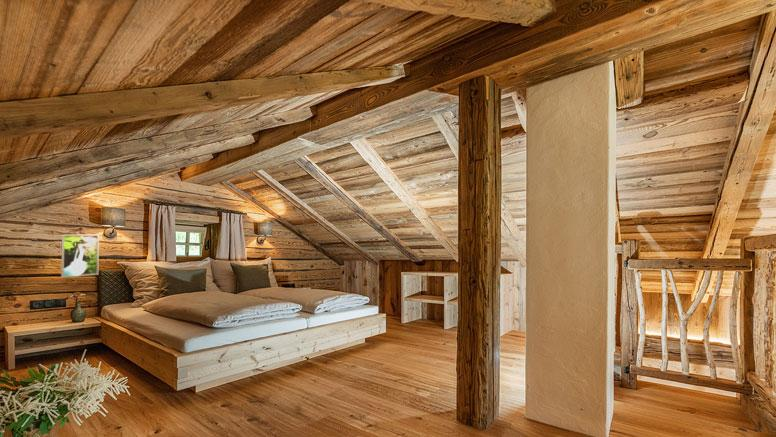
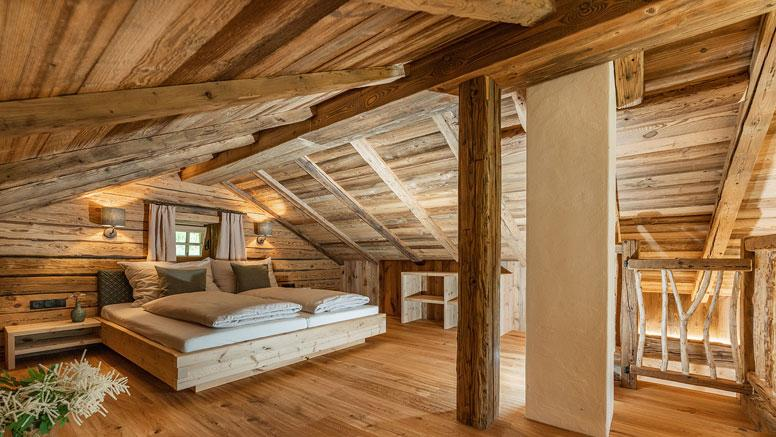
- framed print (80, 255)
